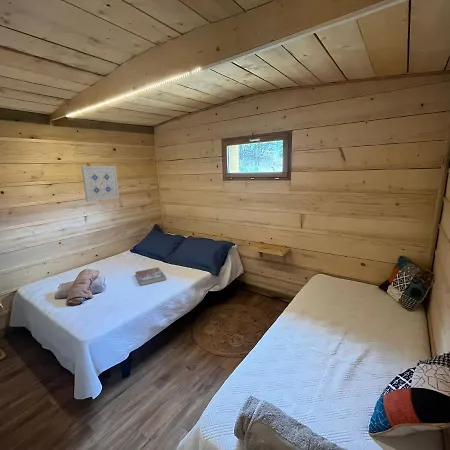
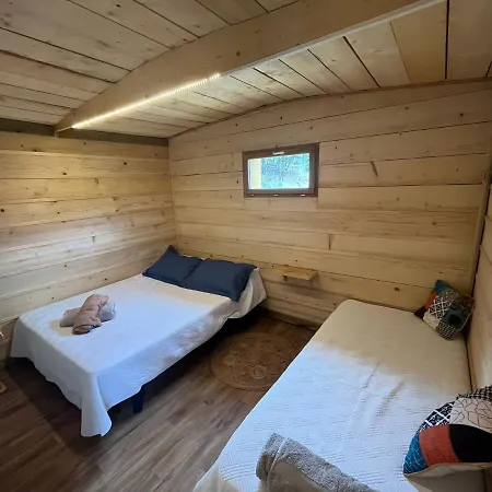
- book (150, 275)
- wall art (101, 183)
